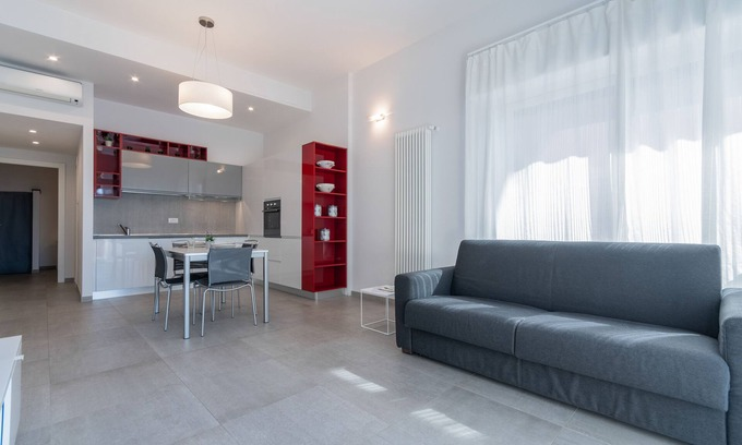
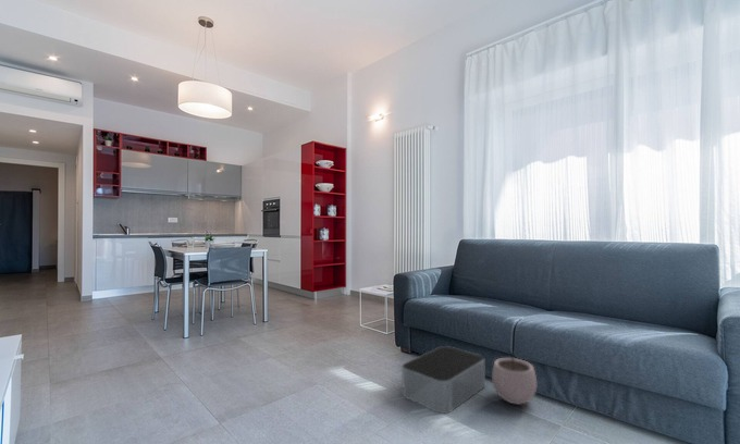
+ plant pot (514, 374)
+ storage bin (444, 375)
